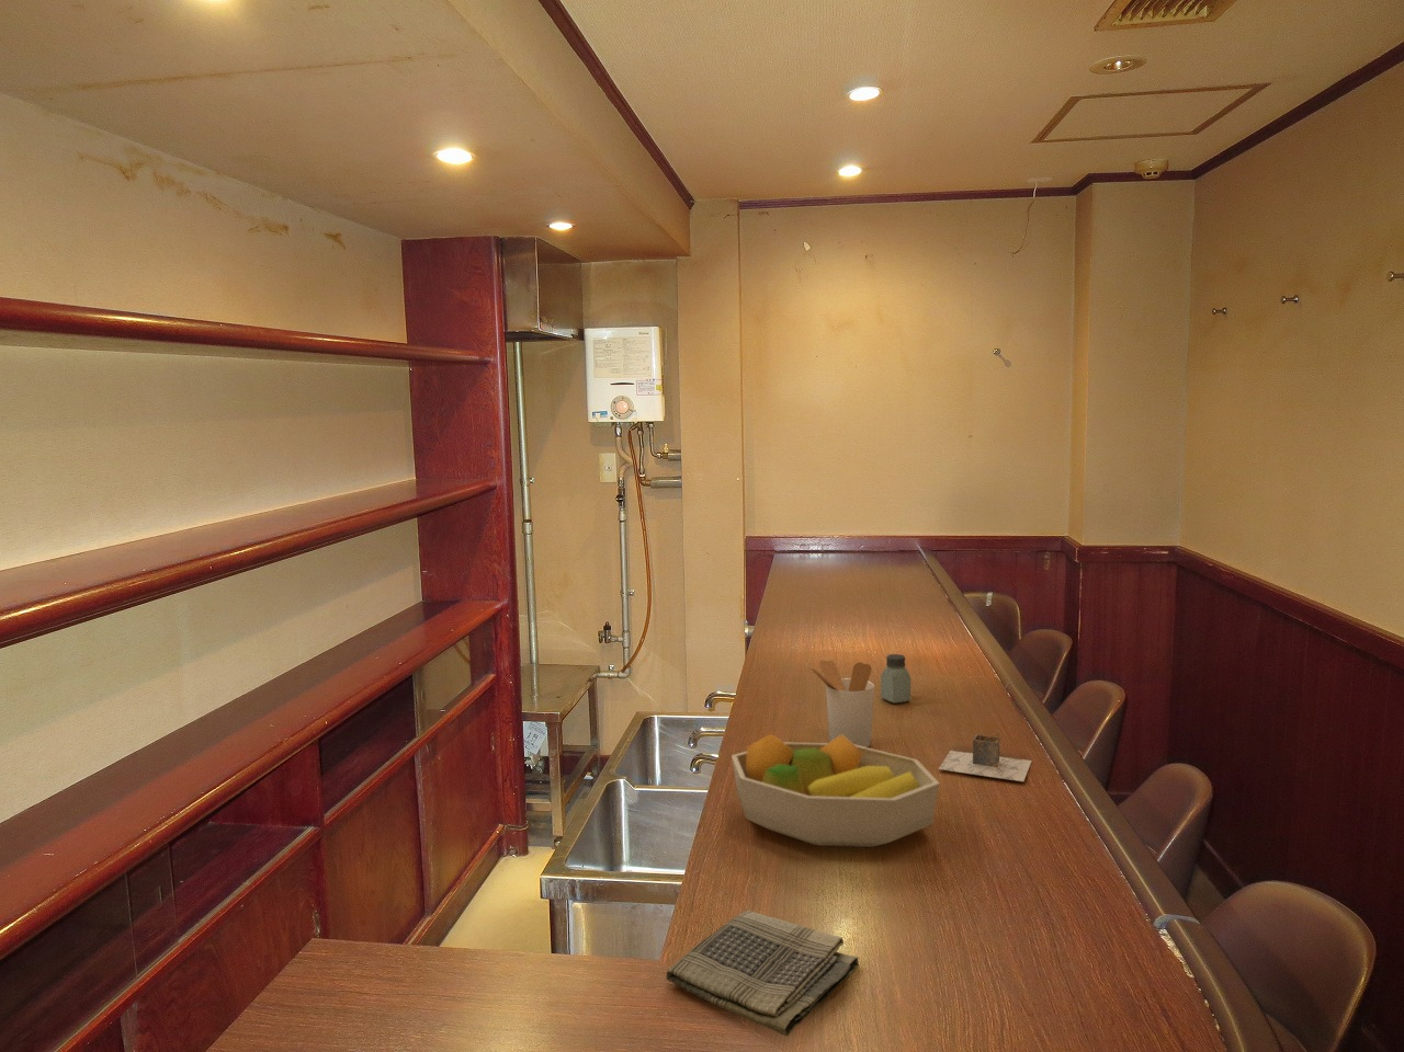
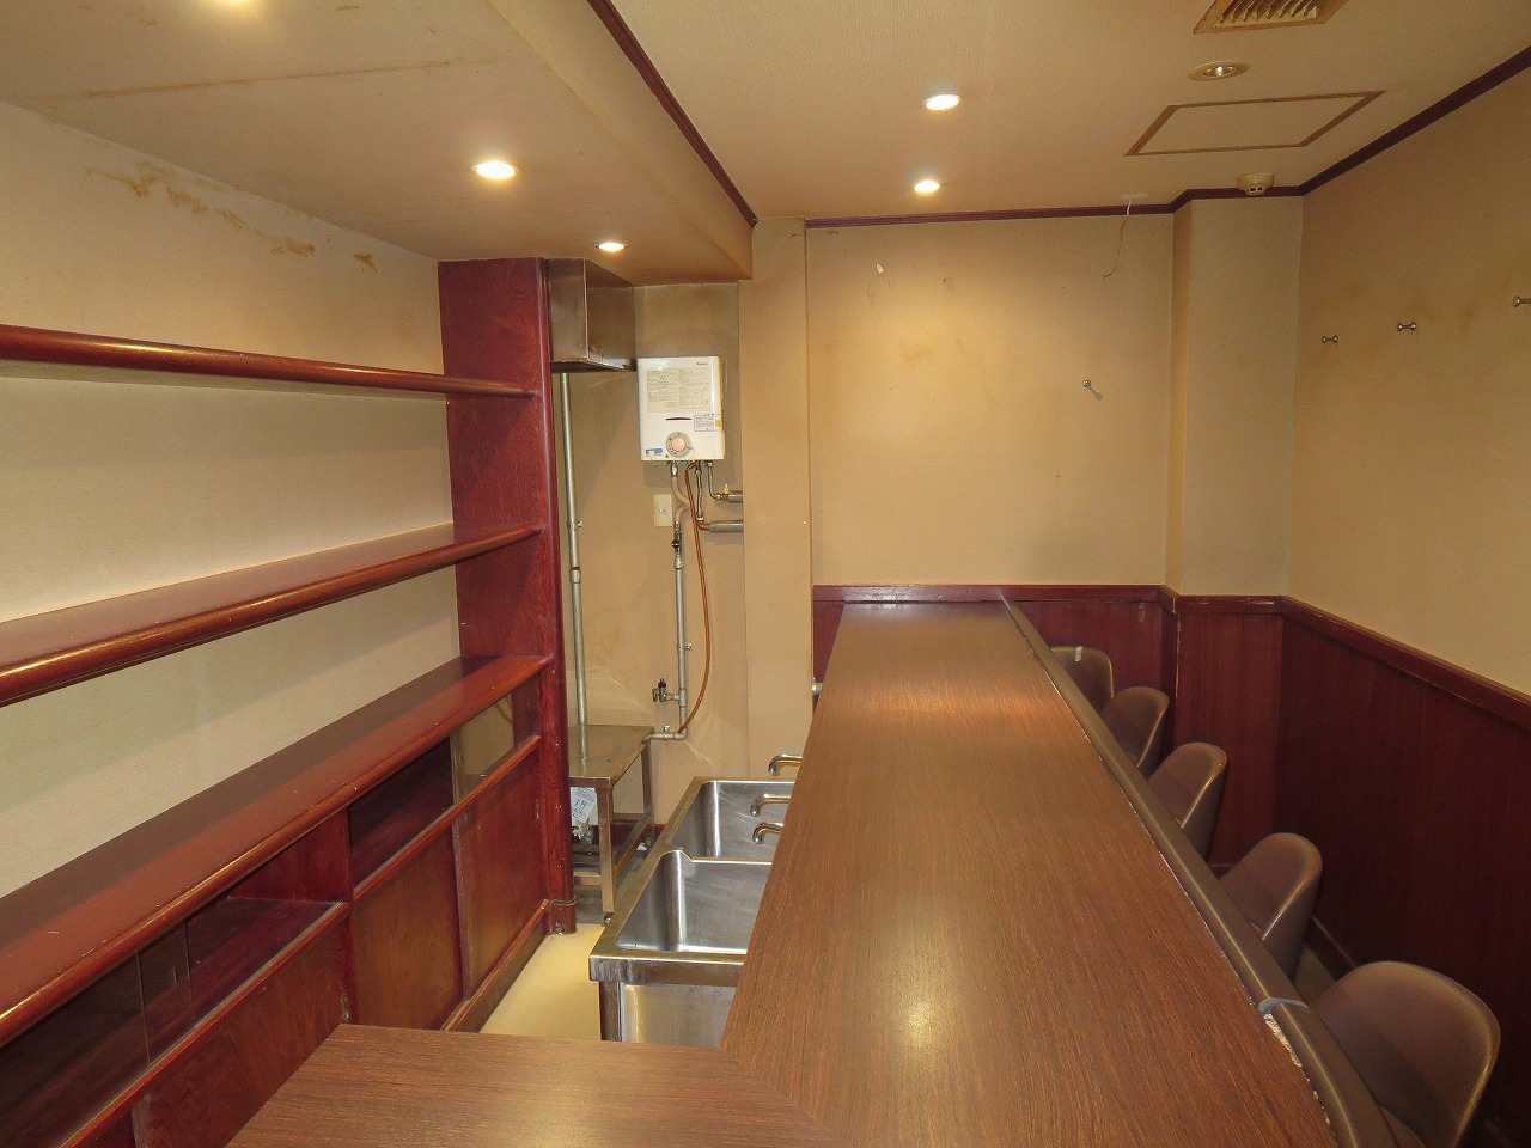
- utensil holder (838, 701)
- saltshaker (895, 677)
- fruit bowl (830, 782)
- dish towel (765, 964)
- napkin holder (986, 746)
